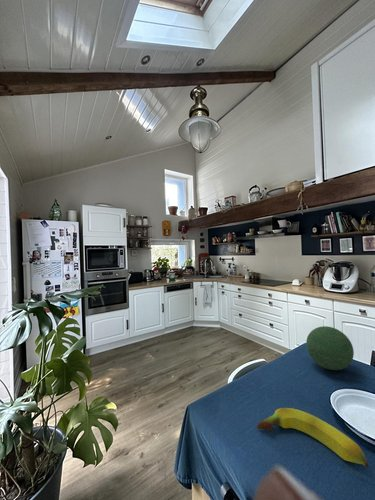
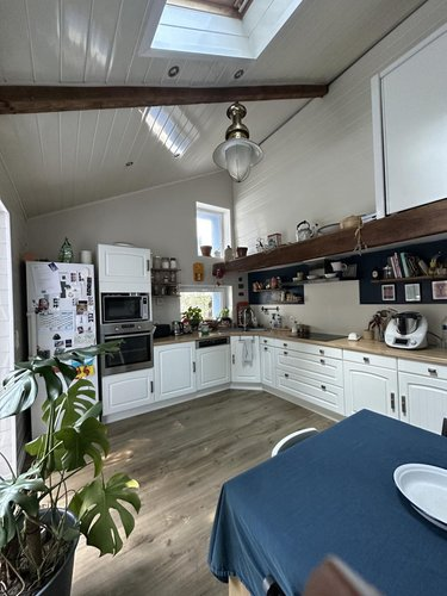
- fruit (310, 433)
- decorative orb (328, 347)
